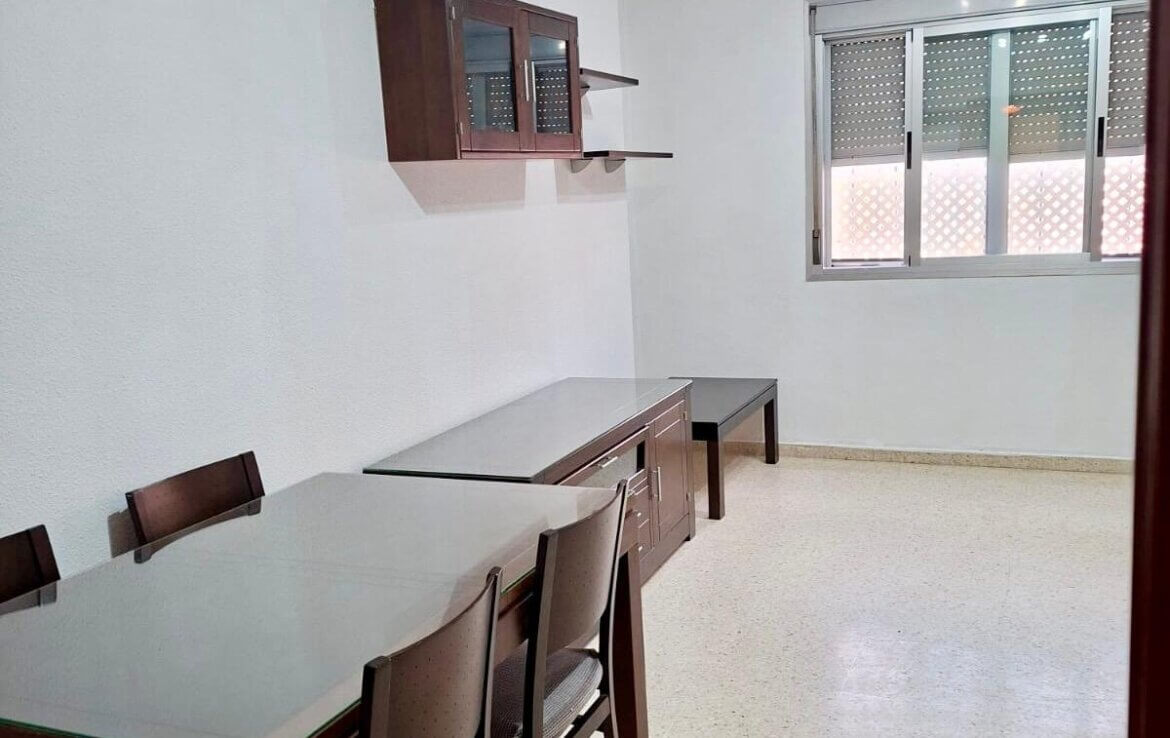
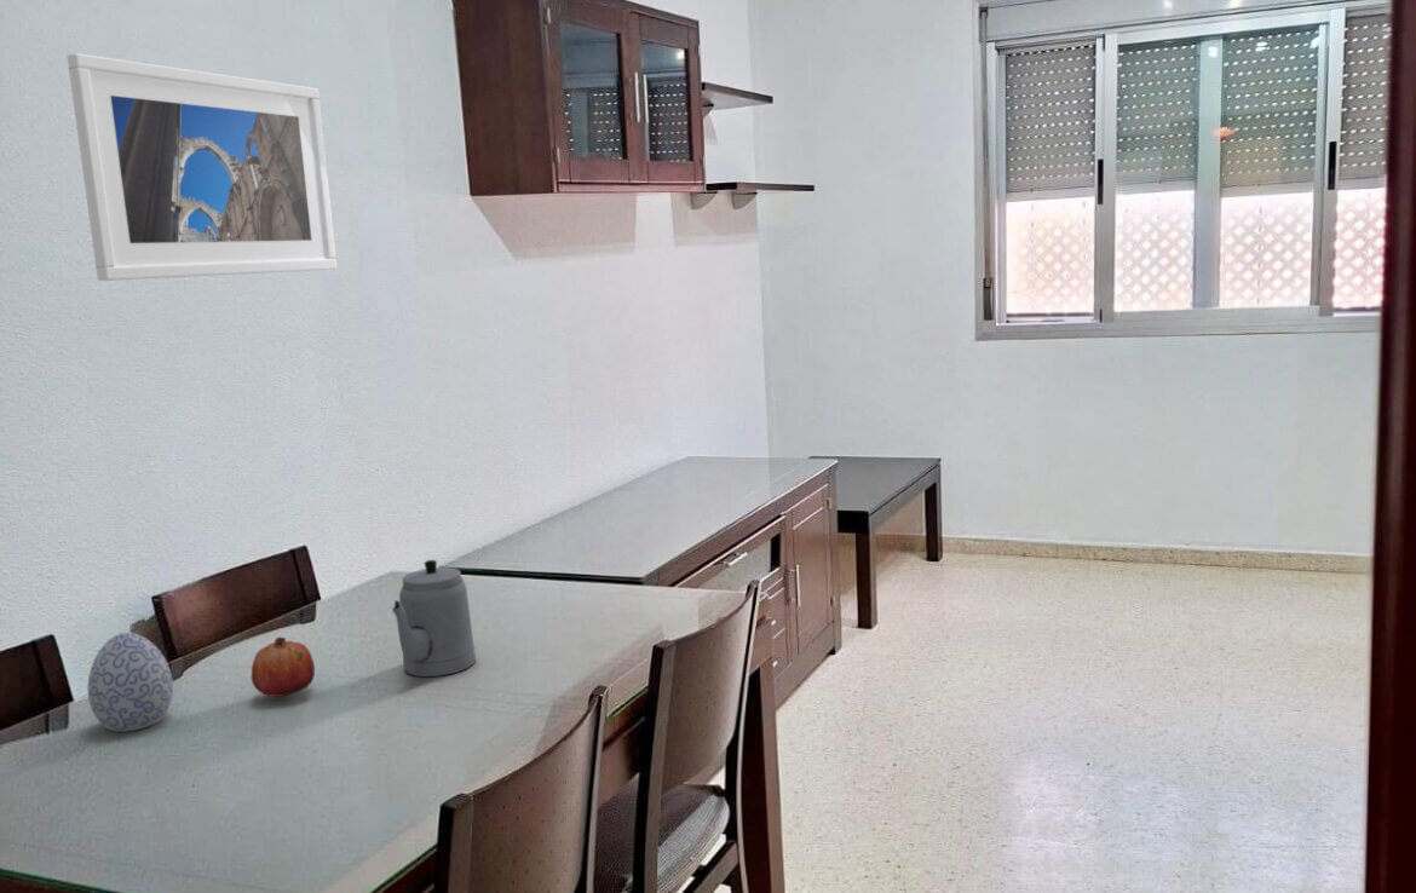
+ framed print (218, 174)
+ fruit (282, 667)
+ decorative egg (129, 678)
+ teapot (432, 613)
